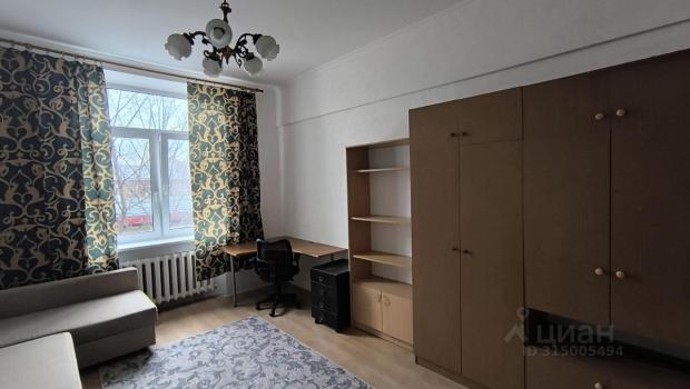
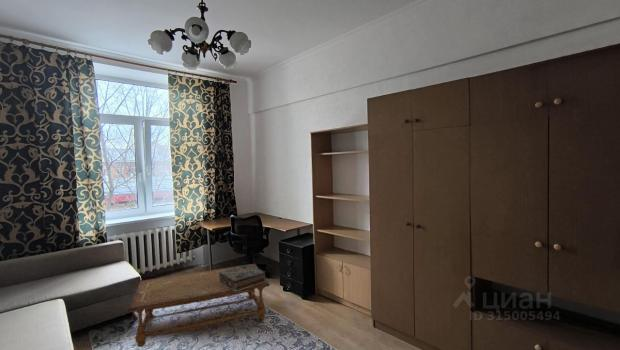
+ coffee table (203, 299)
+ decorative box (242, 276)
